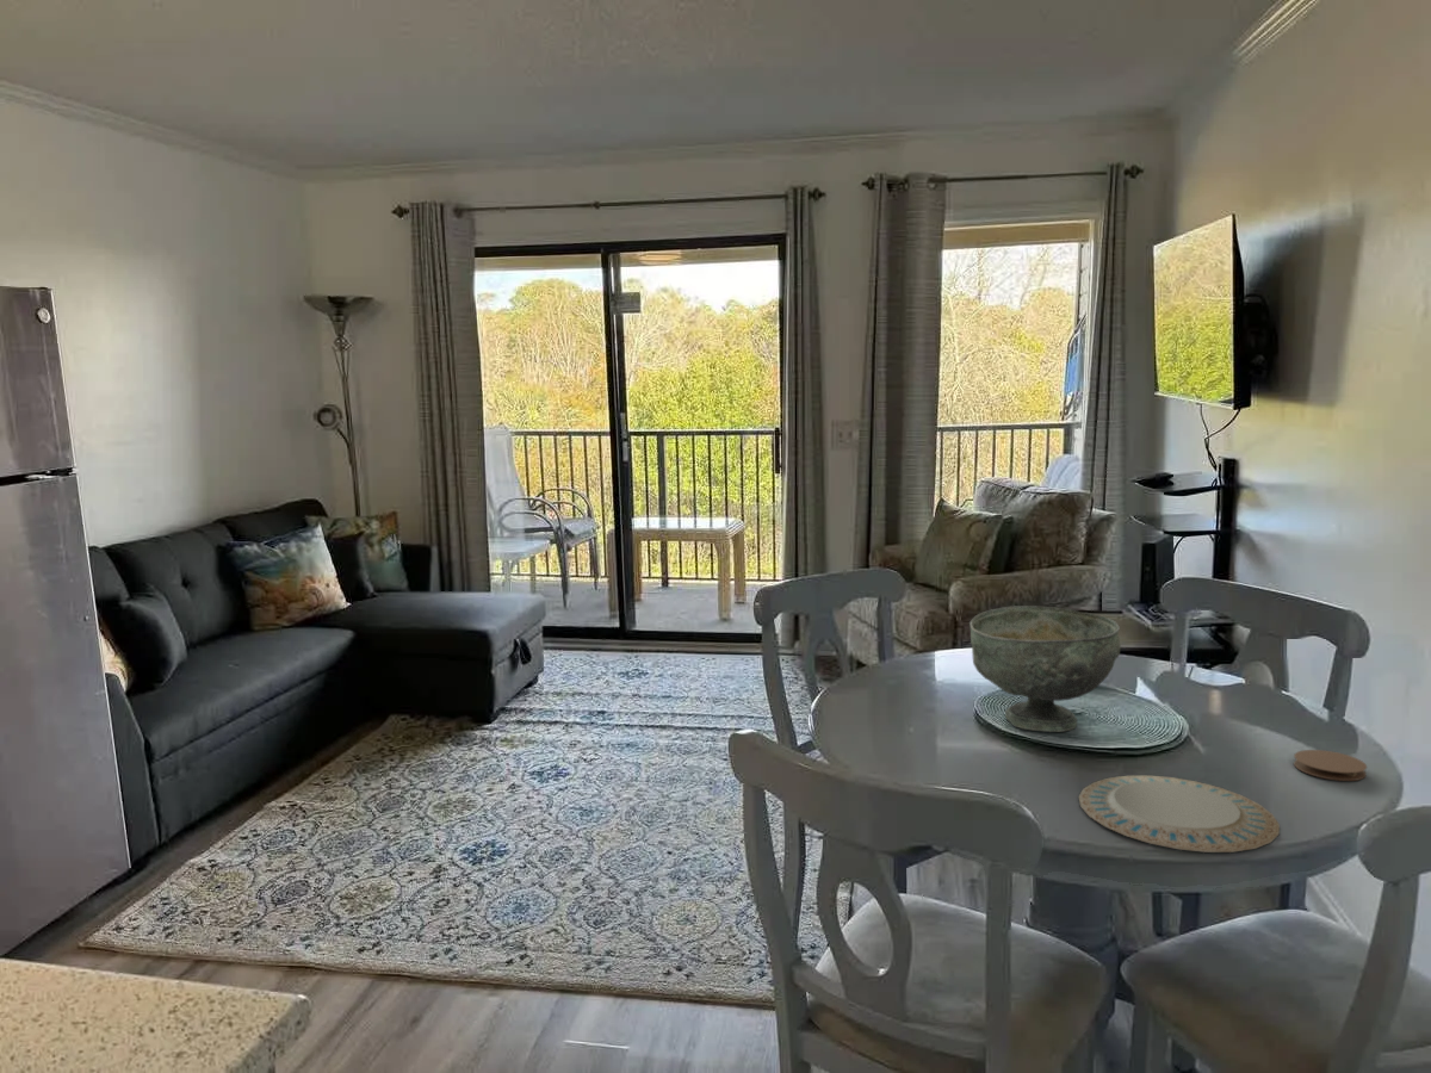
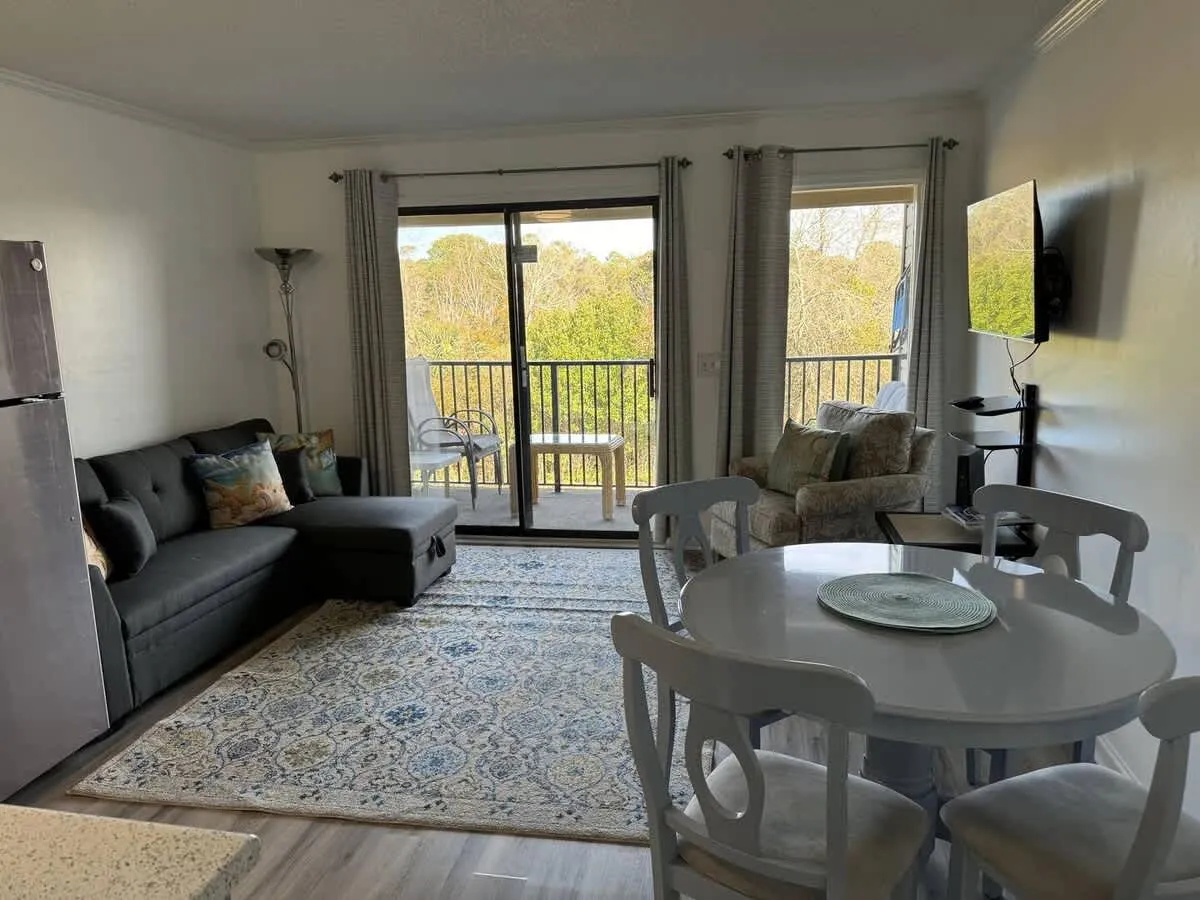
- coaster (1330, 764)
- decorative bowl (1041, 671)
- chinaware (1175, 806)
